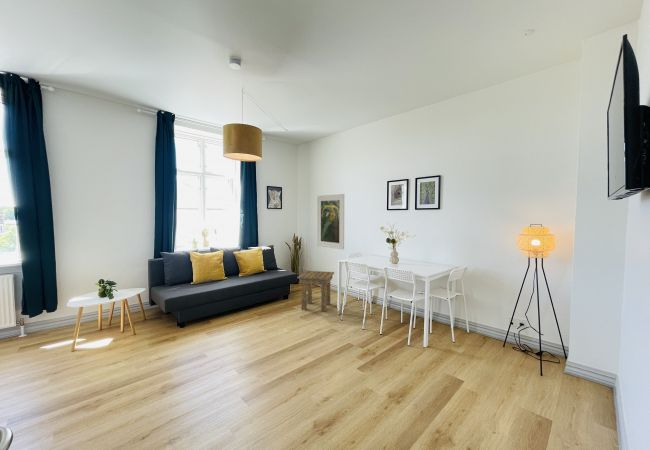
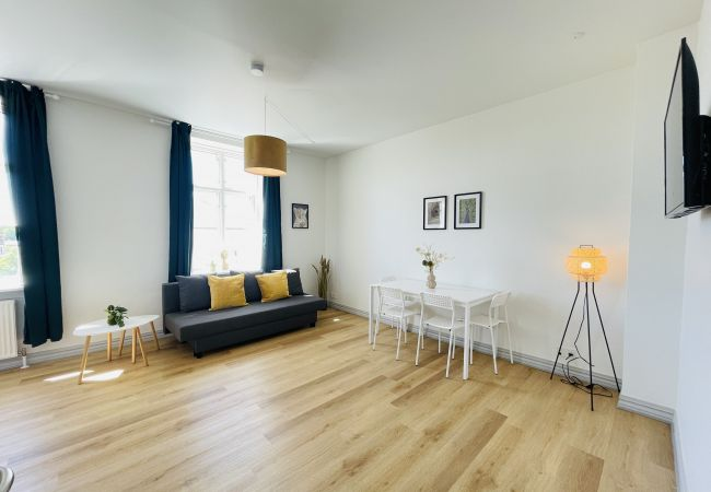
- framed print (330, 221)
- side table (321, 290)
